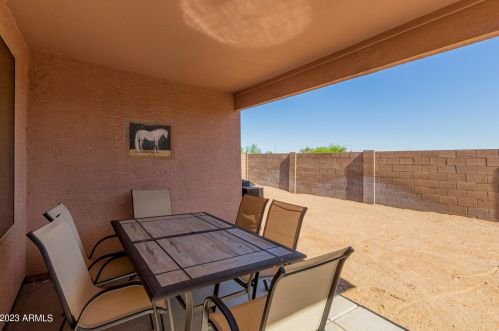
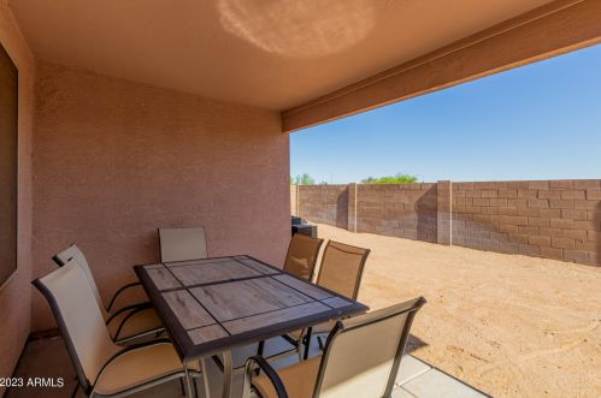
- wall art (150, 140)
